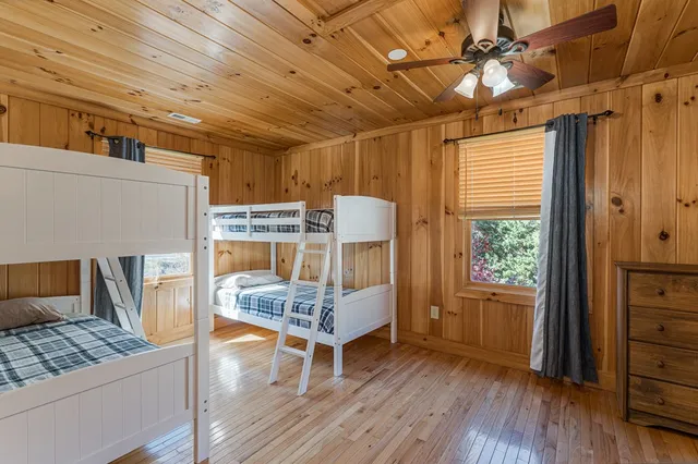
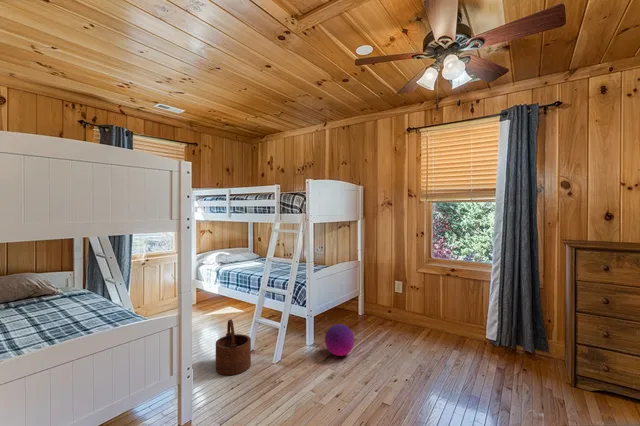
+ ball (339, 339)
+ wooden bucket (233, 343)
